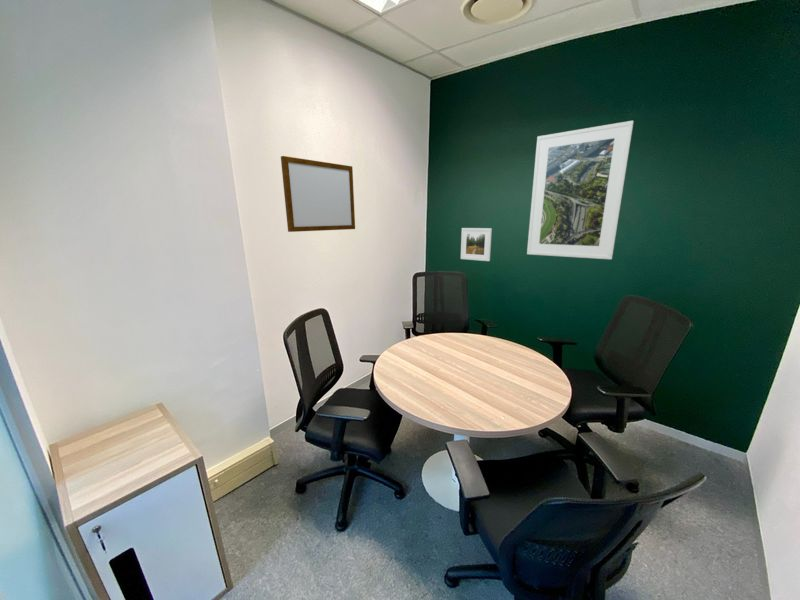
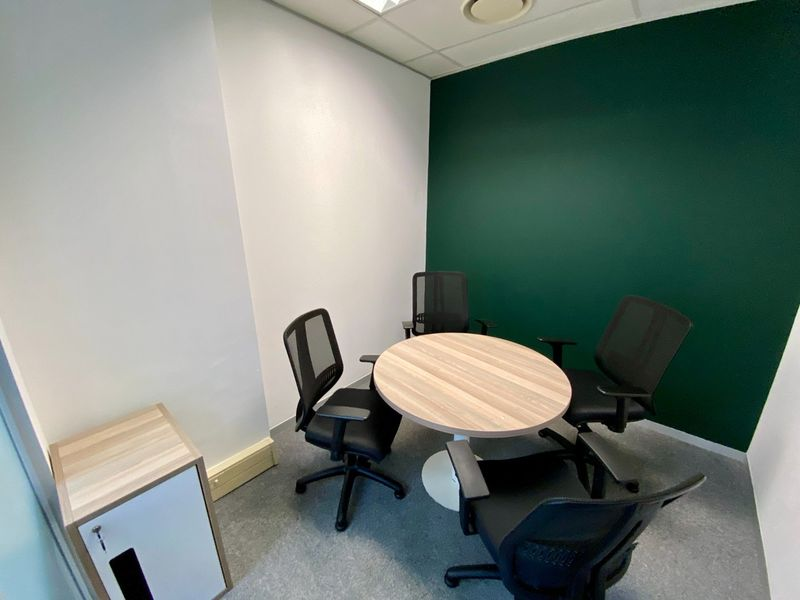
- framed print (475, 244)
- writing board (322, 197)
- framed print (573, 196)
